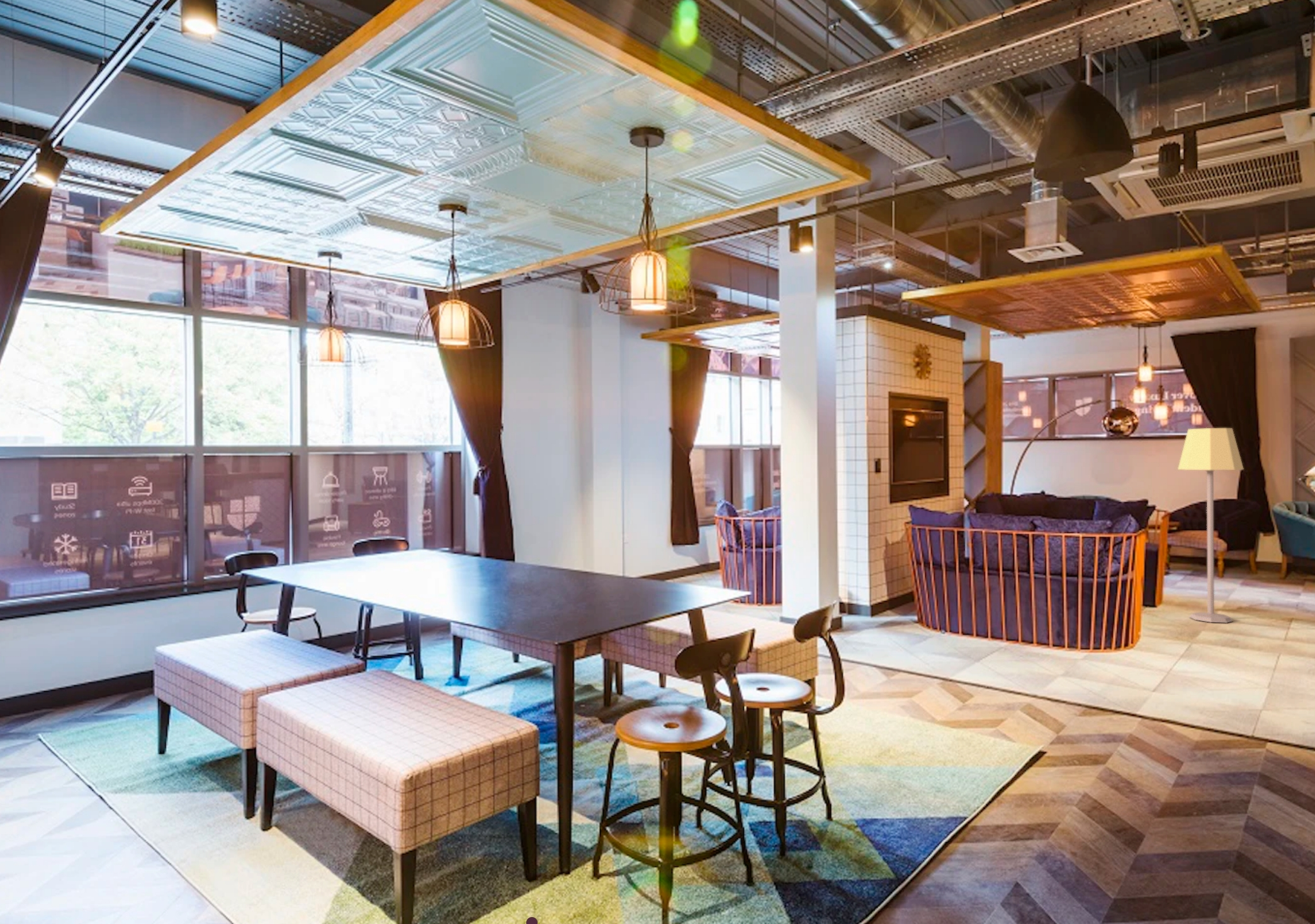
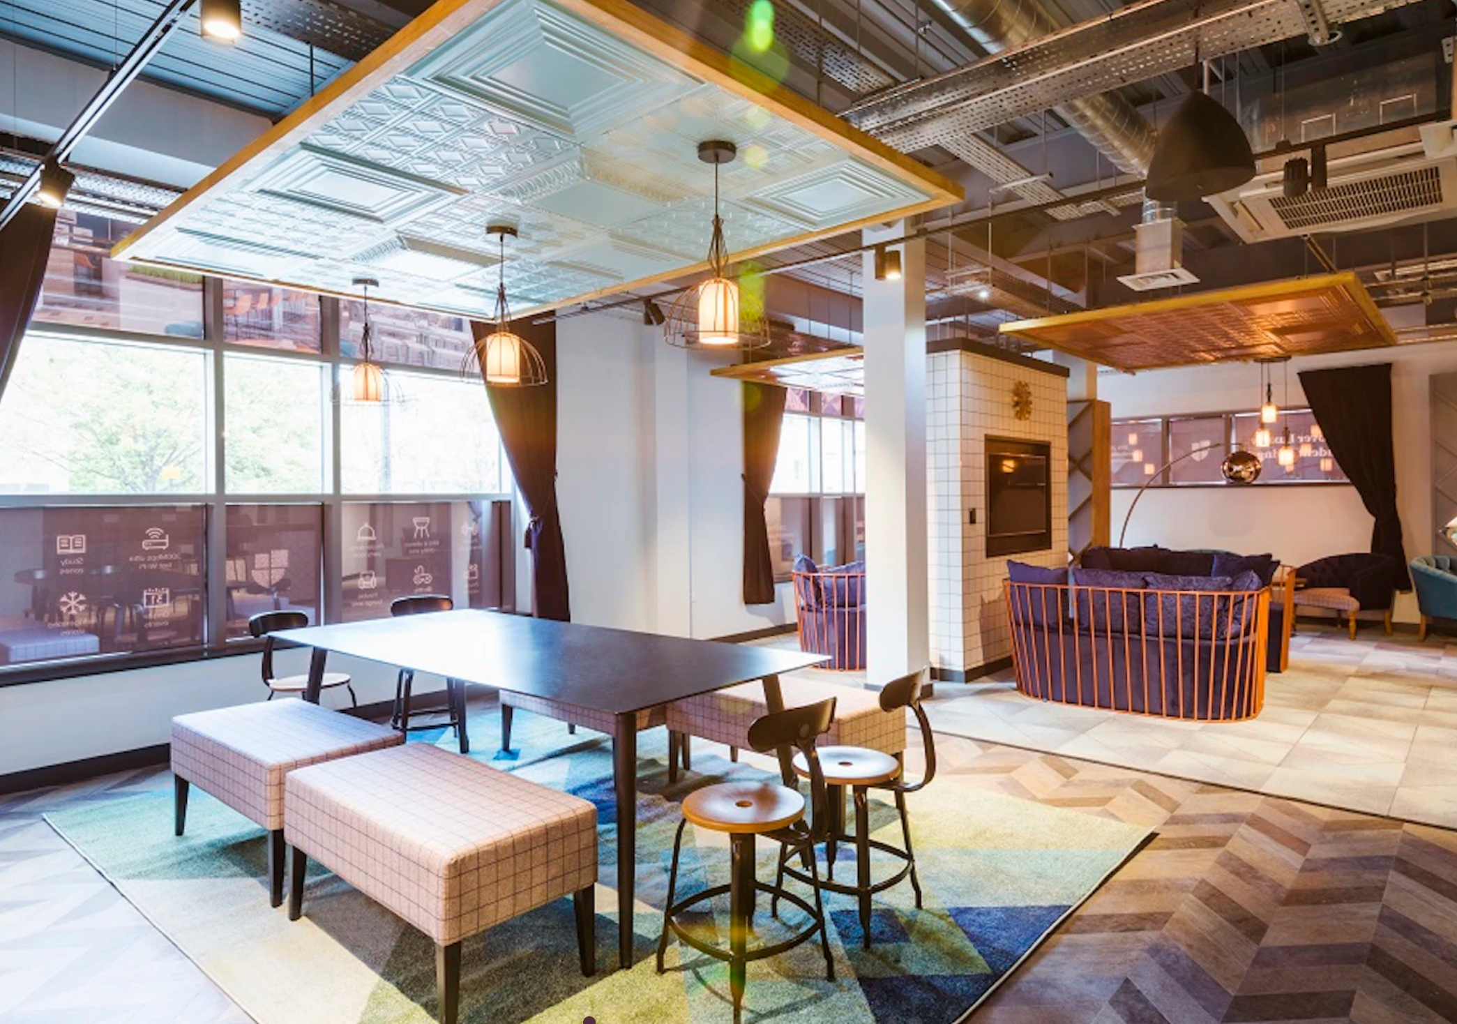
- lamp (1210, 524)
